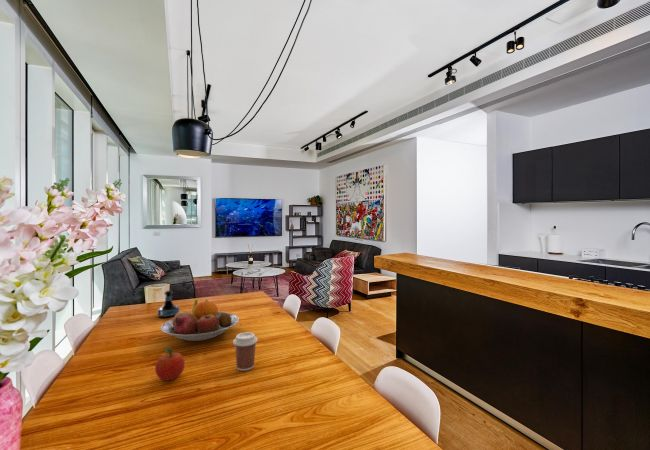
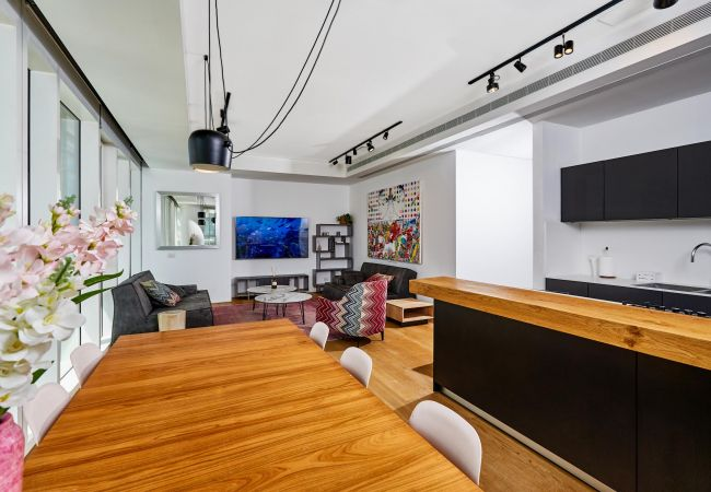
- fruit (170, 363)
- tequila bottle (168, 302)
- fruit bowl (201, 319)
- coffee cup (245, 351)
